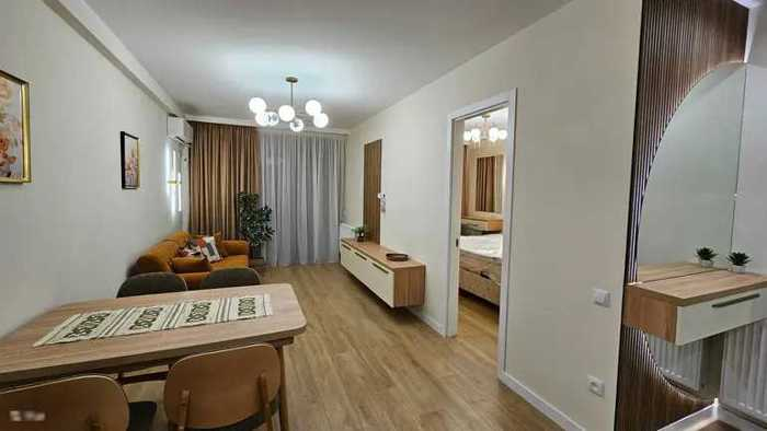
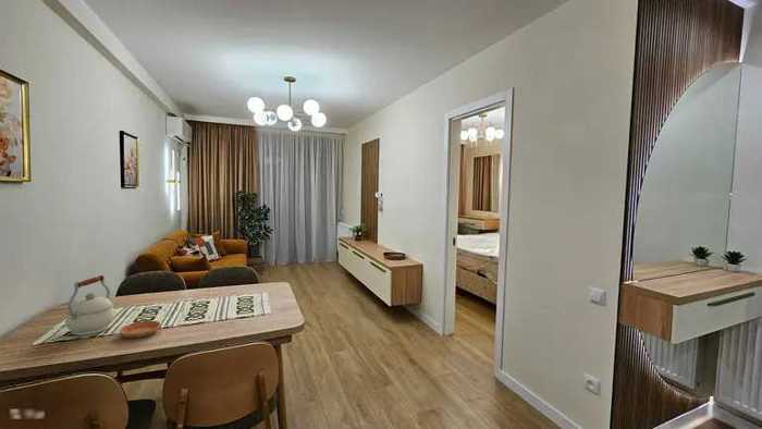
+ kettle (93, 303)
+ saucer (140, 329)
